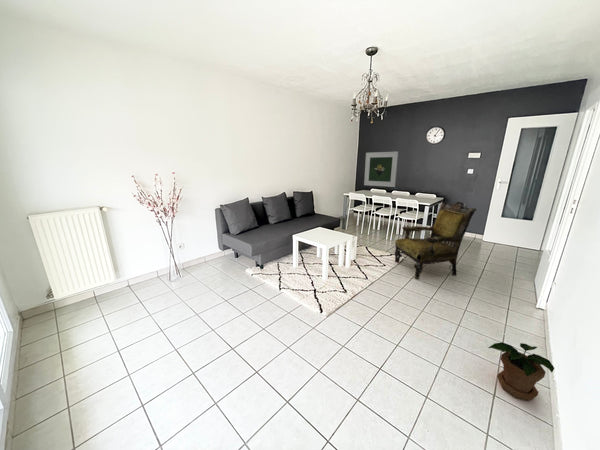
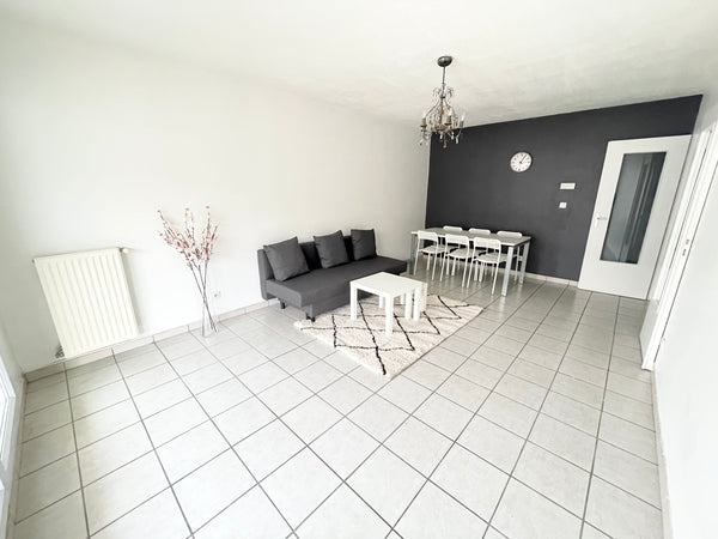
- potted plant (515, 366)
- armchair (430, 236)
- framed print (380, 169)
